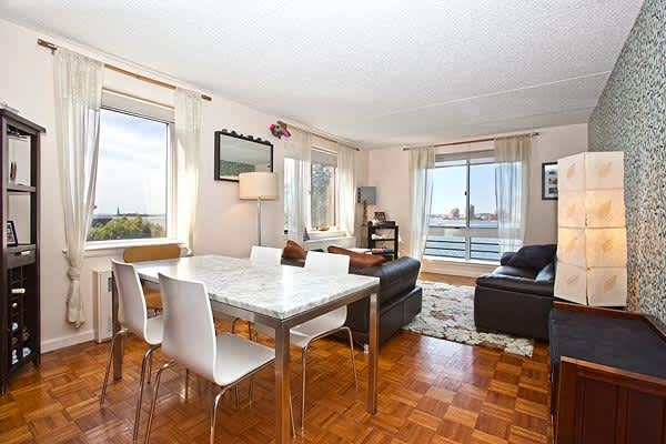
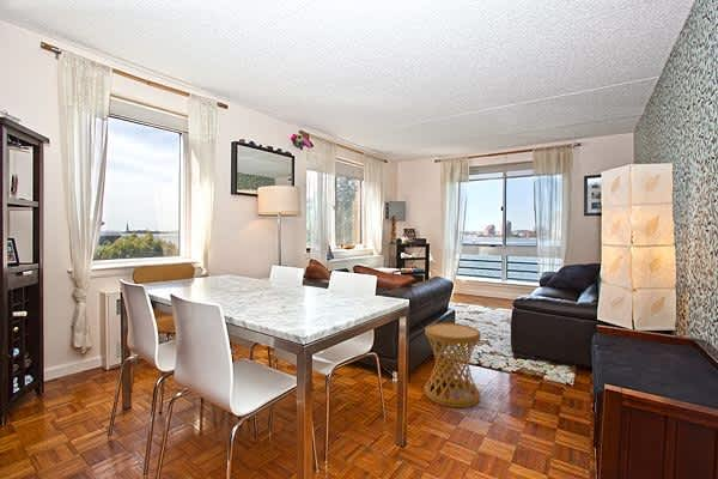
+ side table (452, 362)
